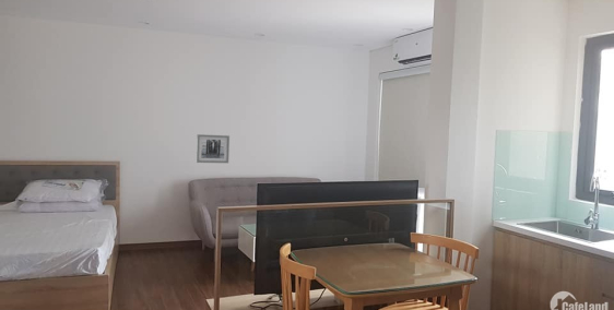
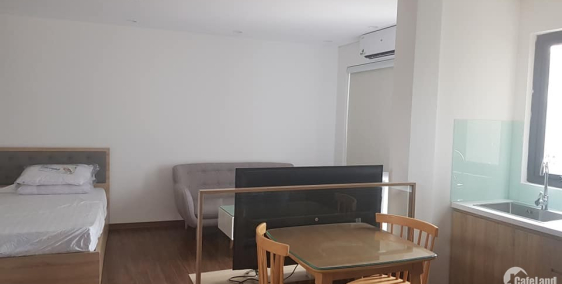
- wall art (213, 148)
